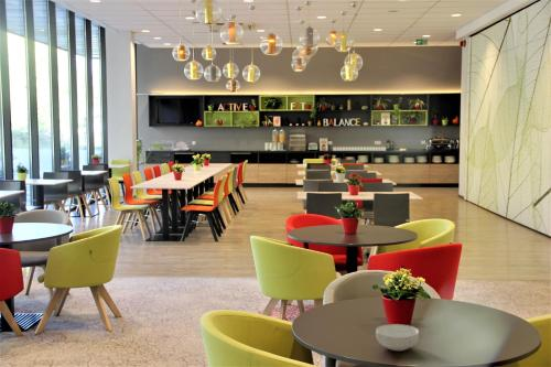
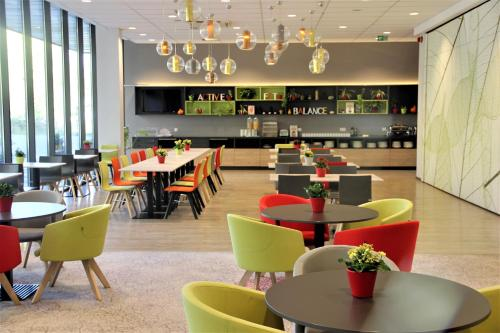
- cereal bowl (397, 338)
